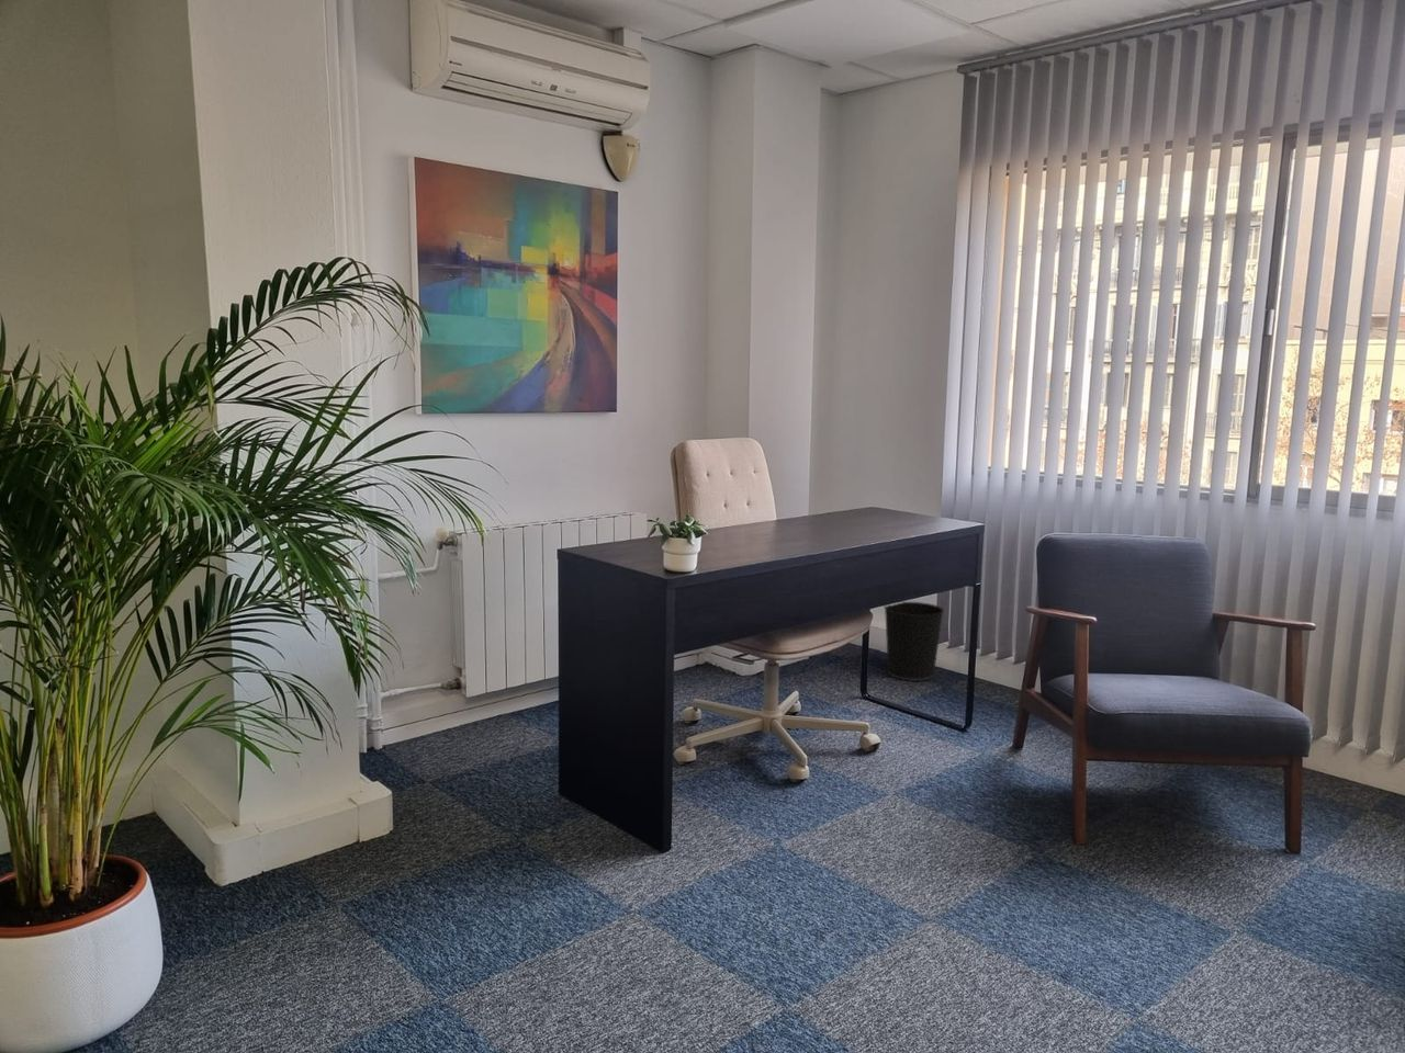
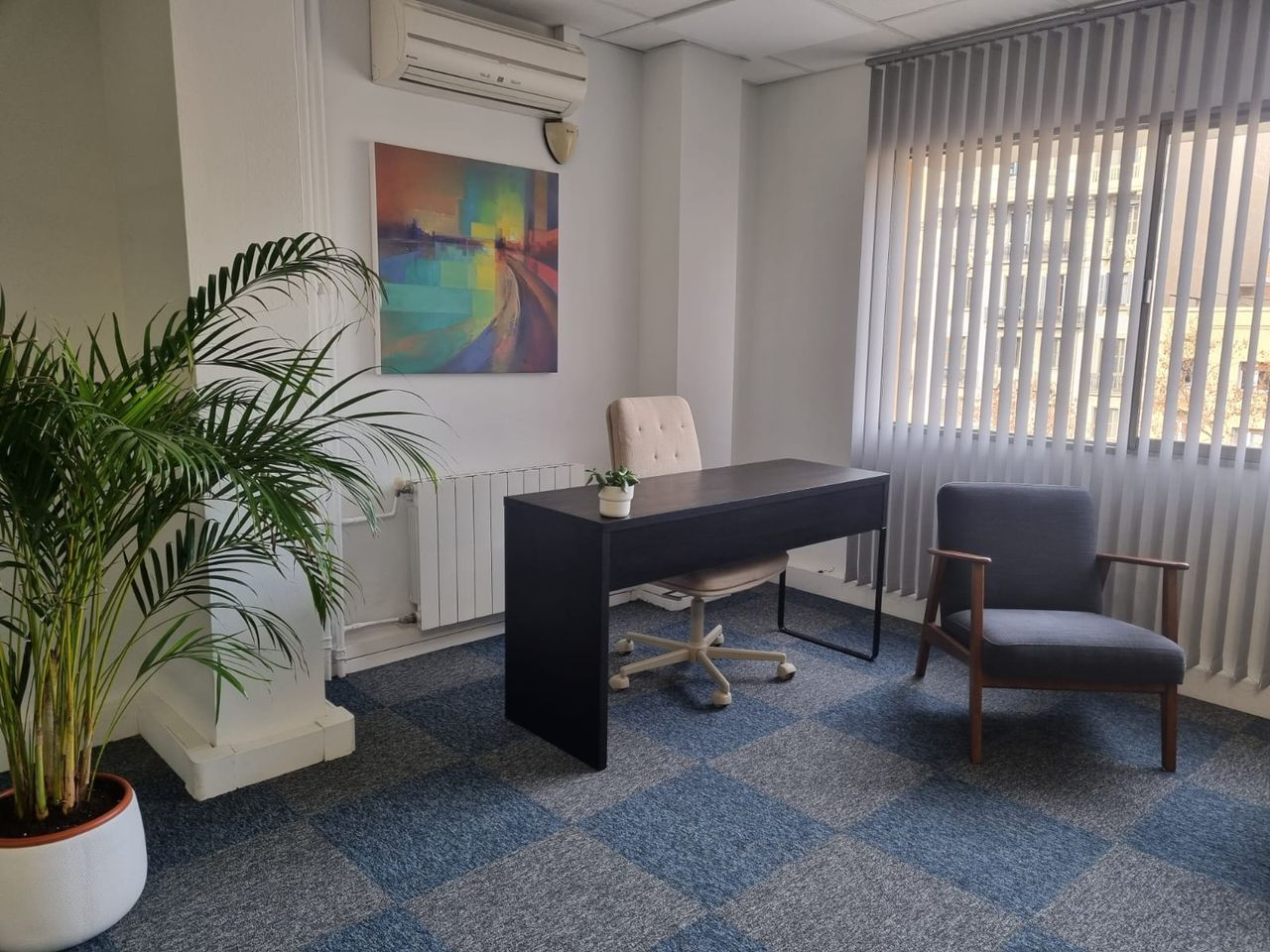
- wastebasket (913, 640)
